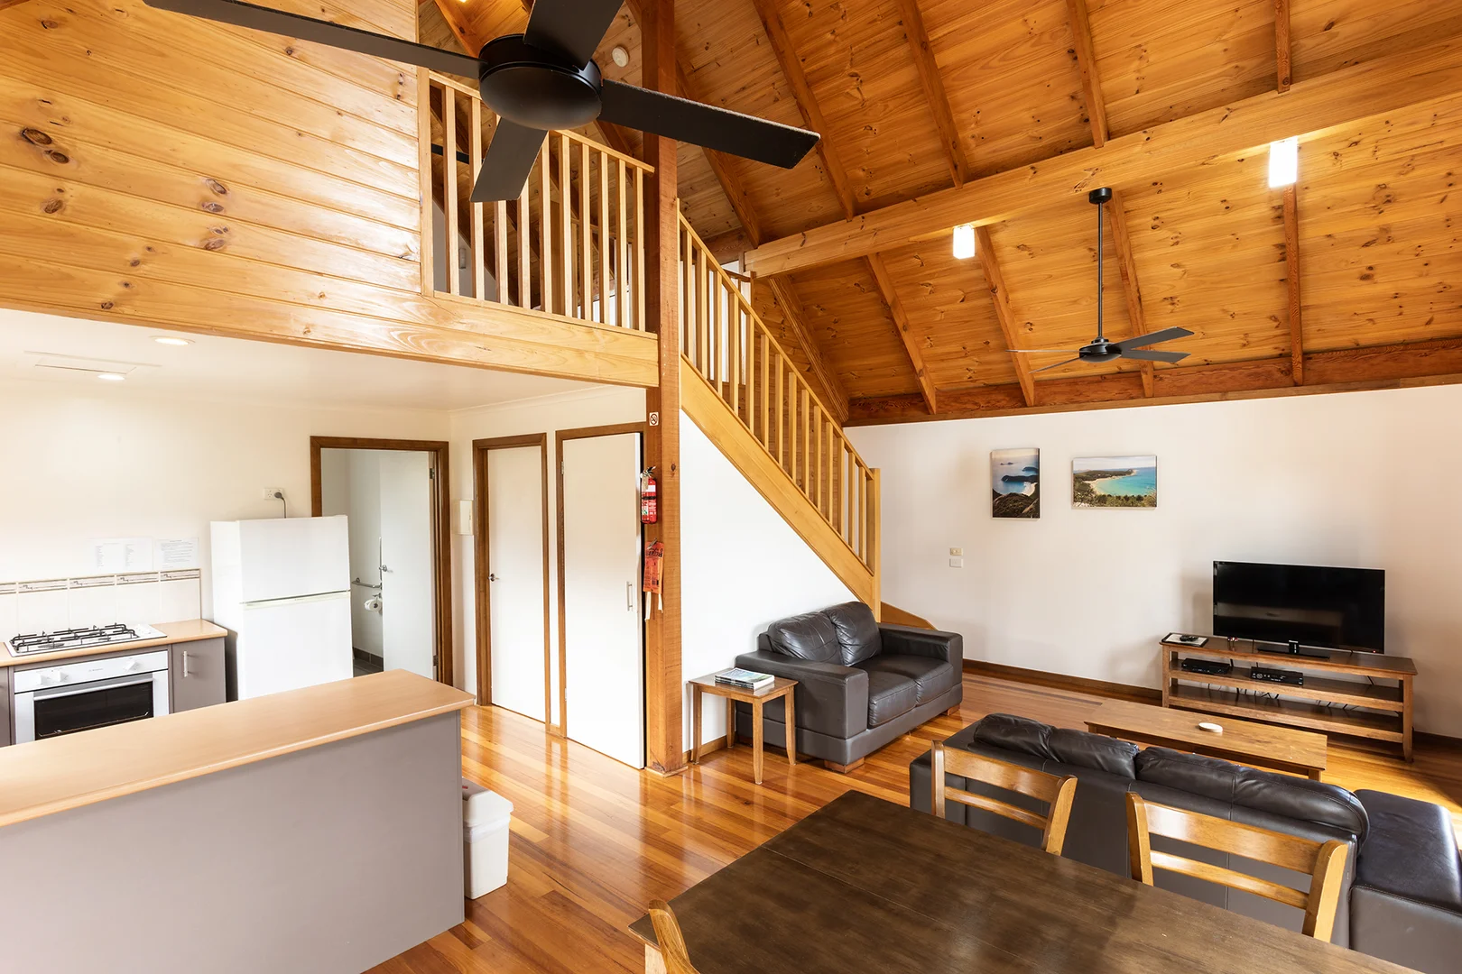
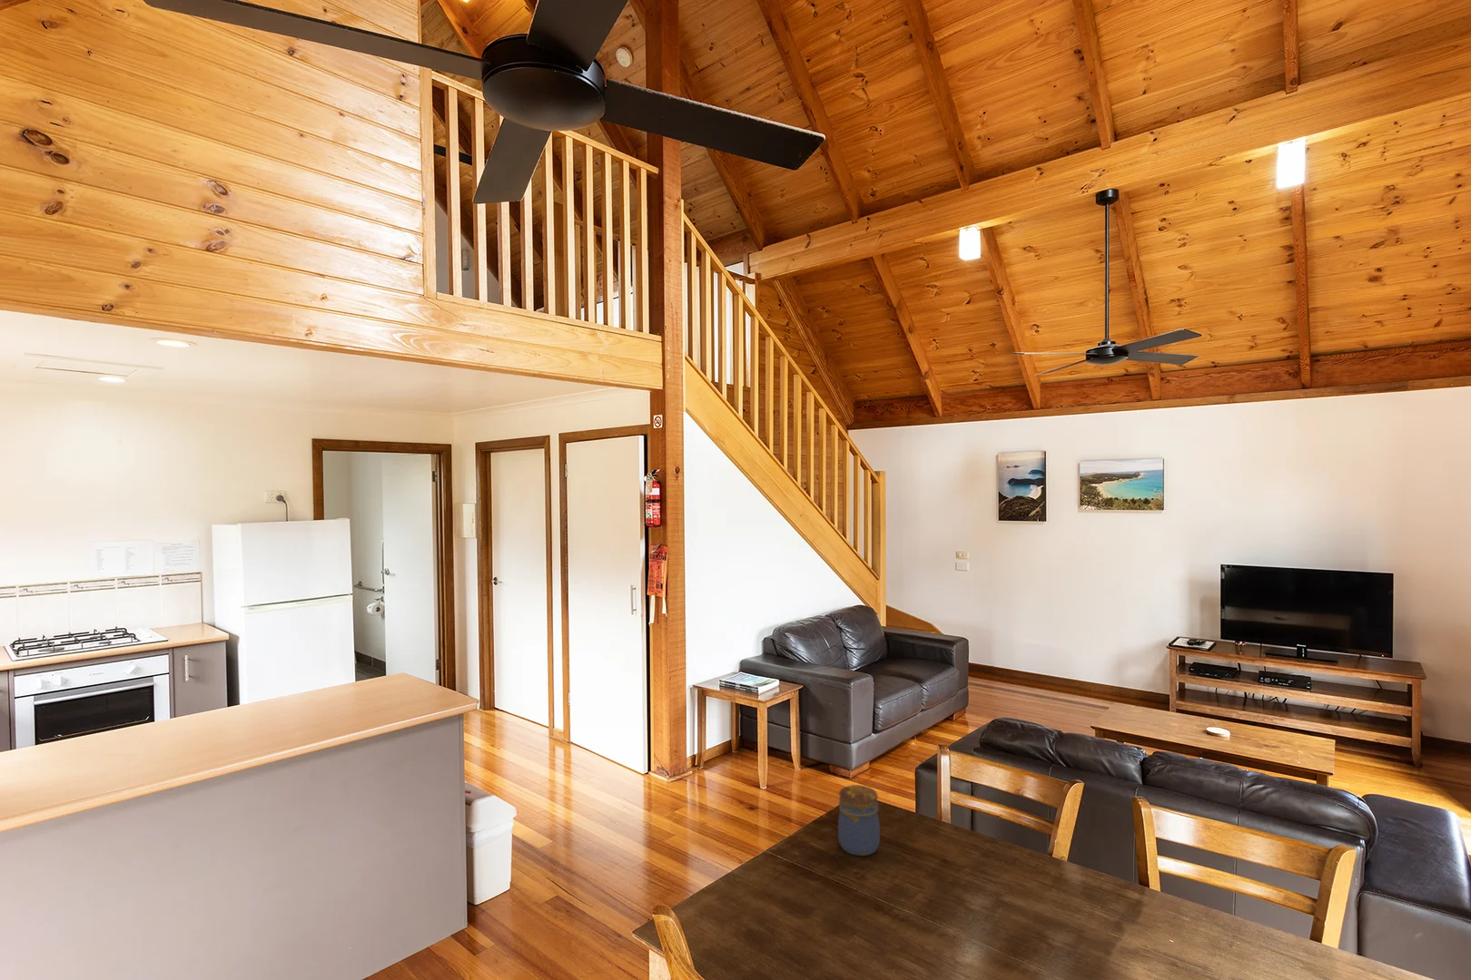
+ jar (860, 817)
